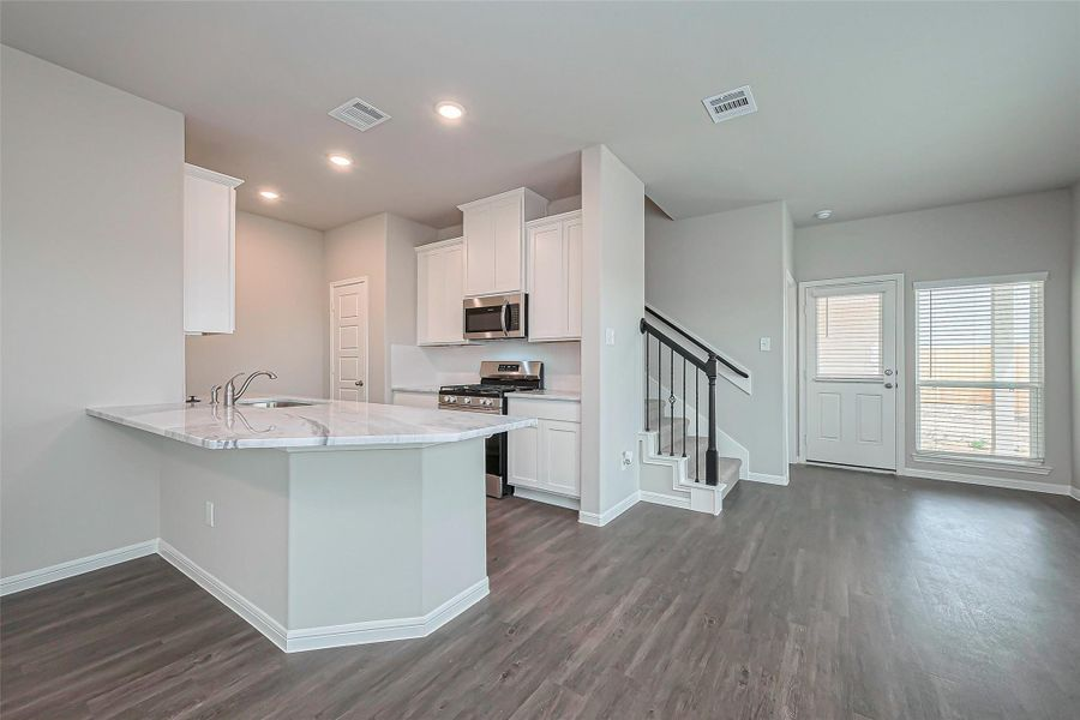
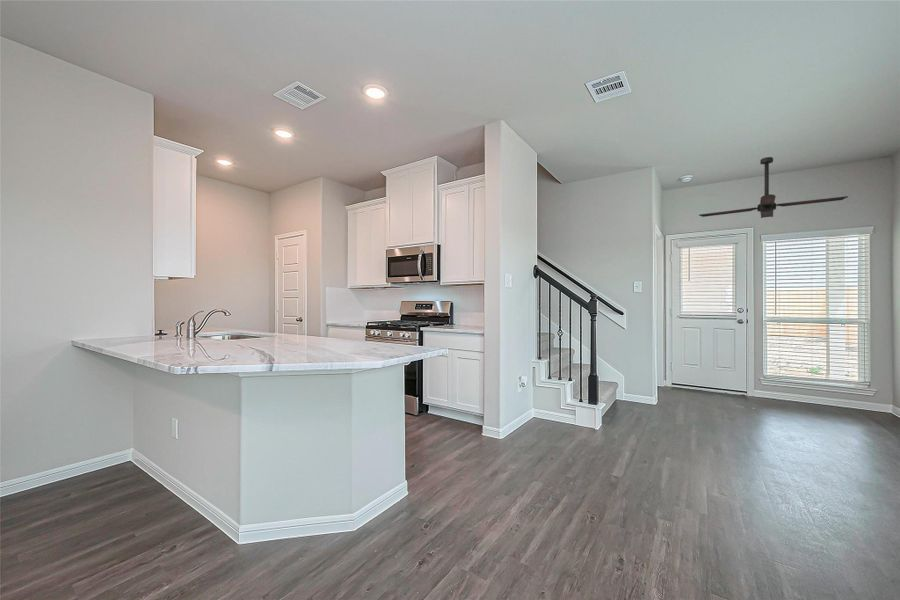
+ ceiling fan (766, 185)
